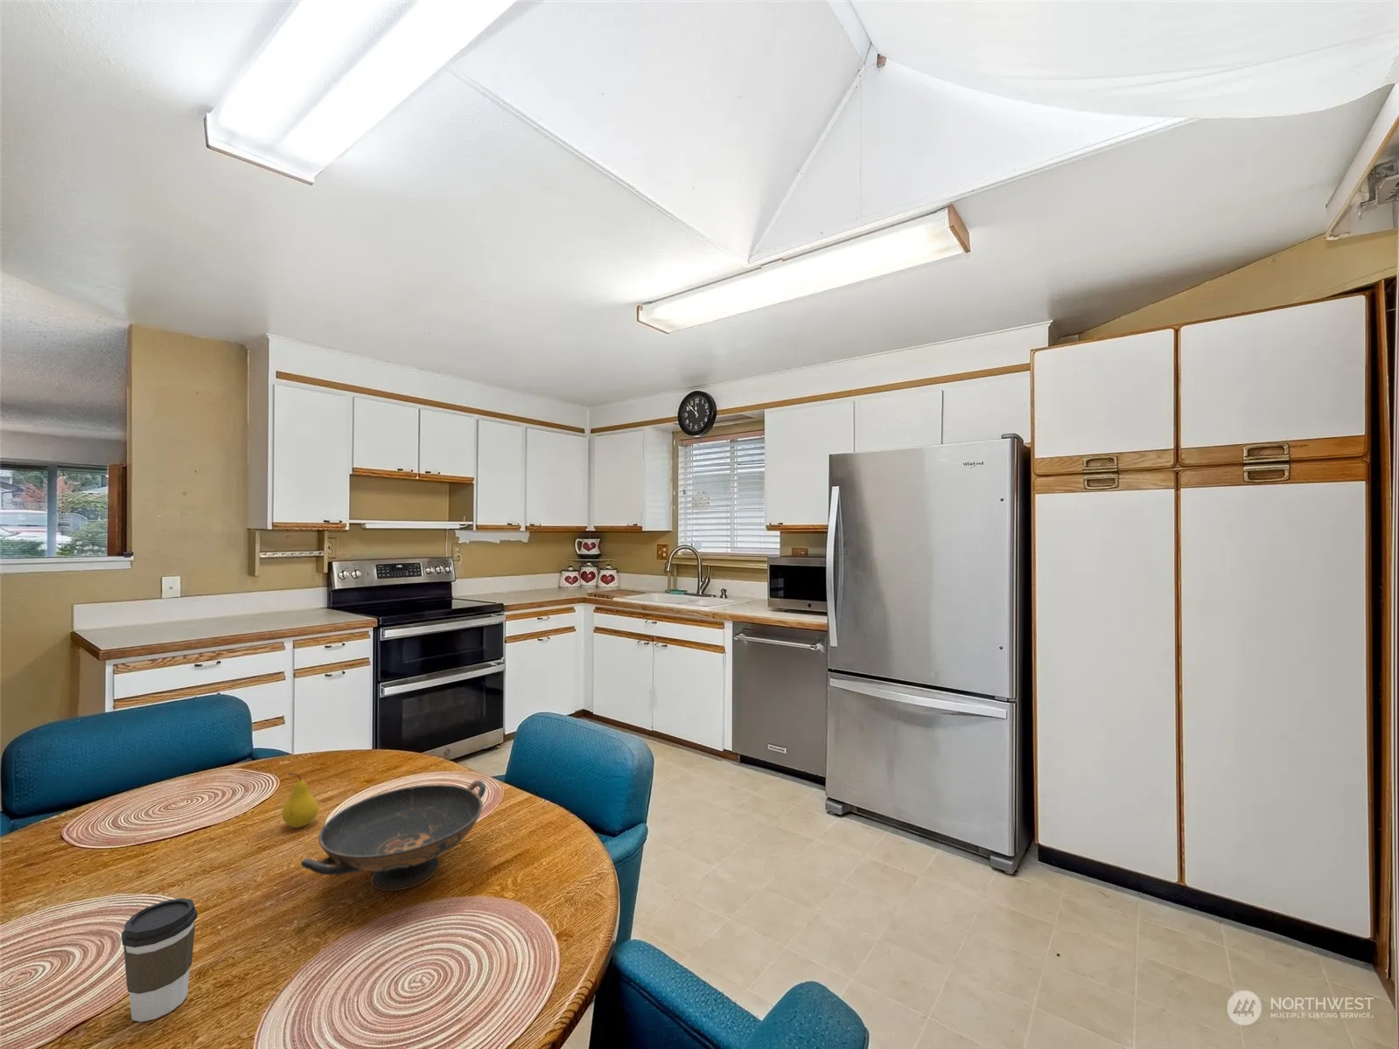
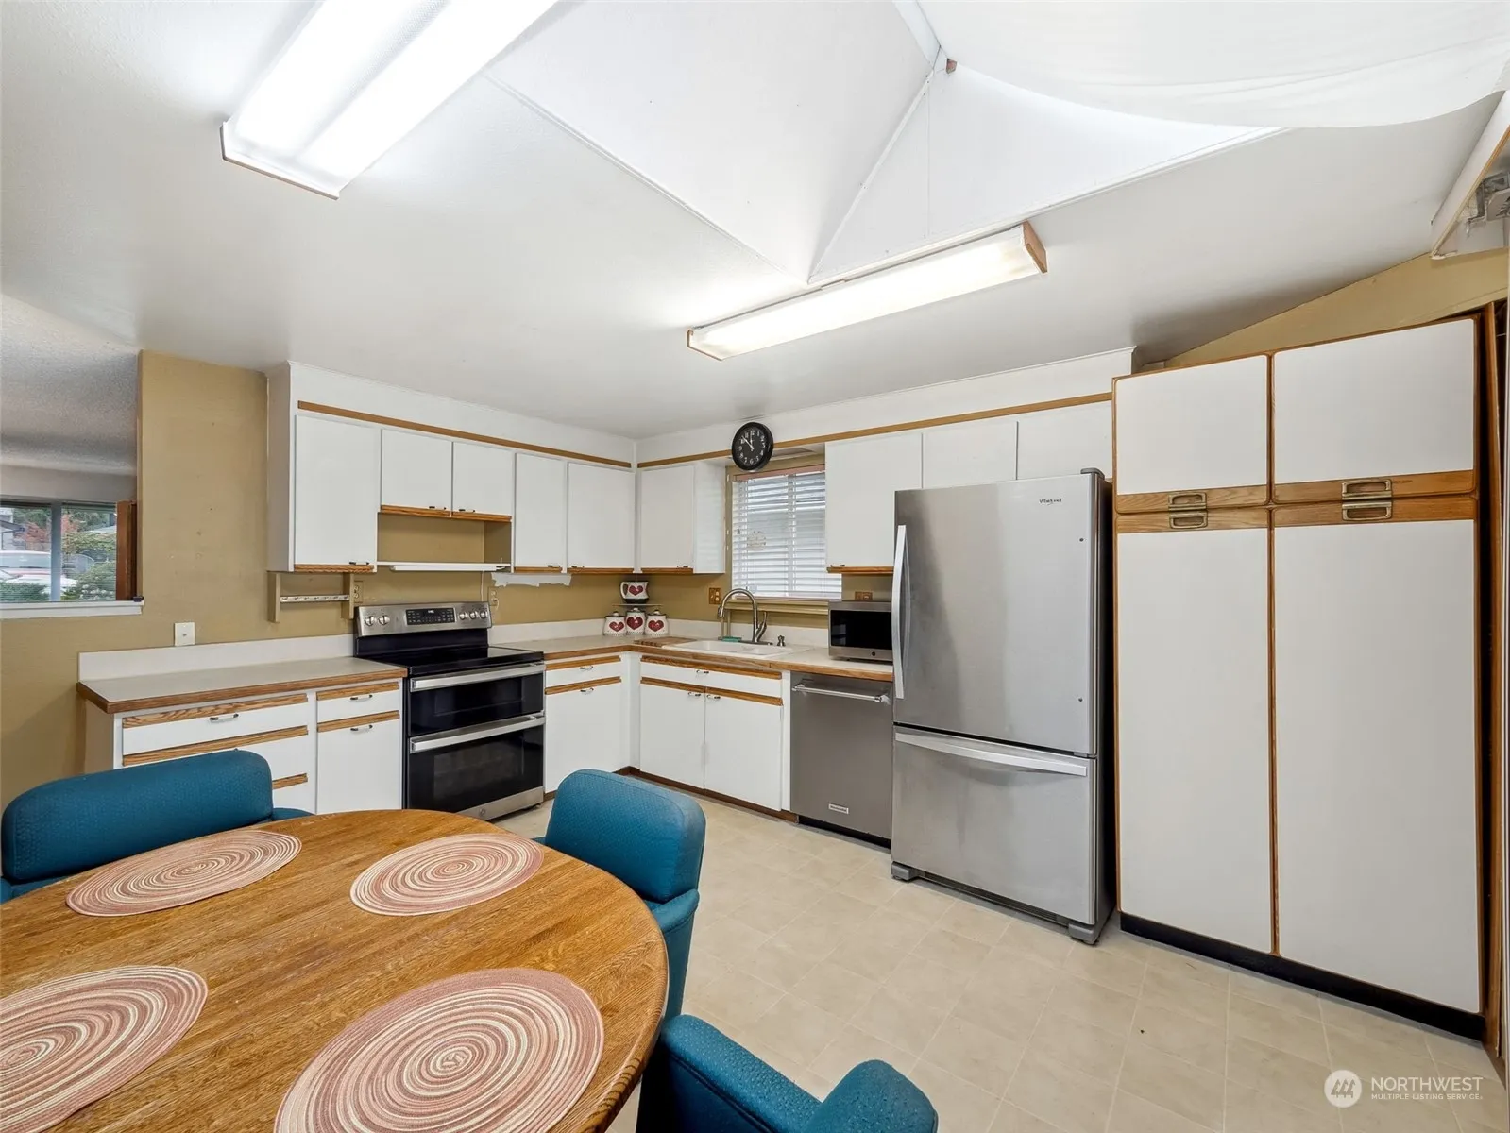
- coffee cup (159, 959)
- fruit (300, 797)
- decorative bowl (405, 844)
